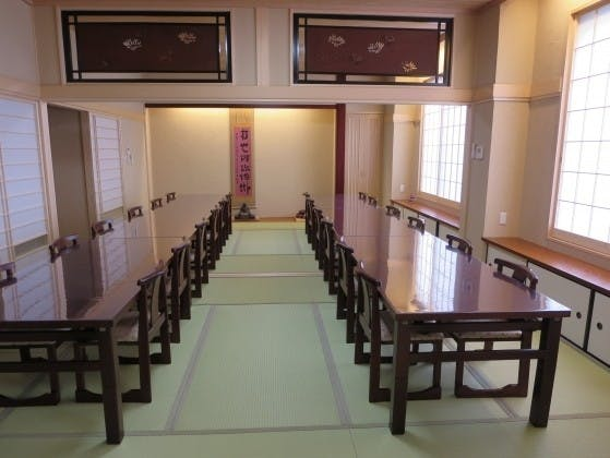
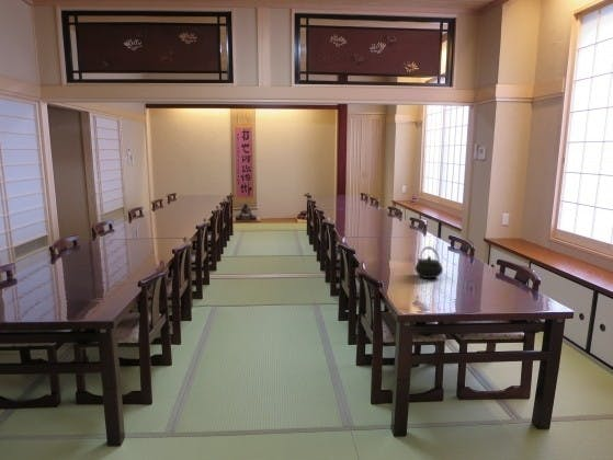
+ kettle (428, 261)
